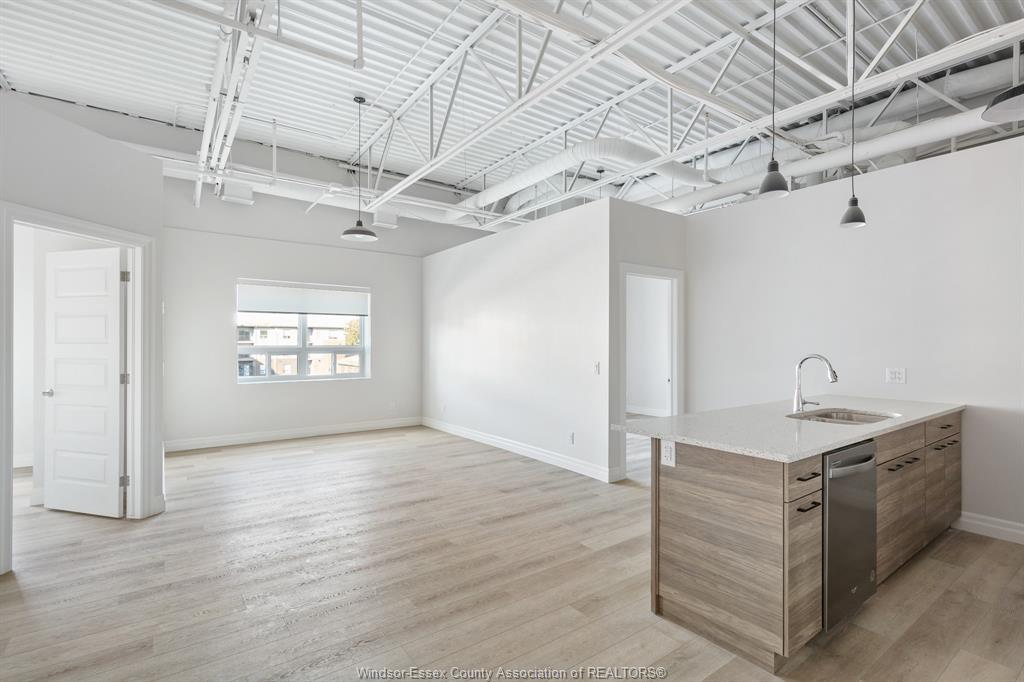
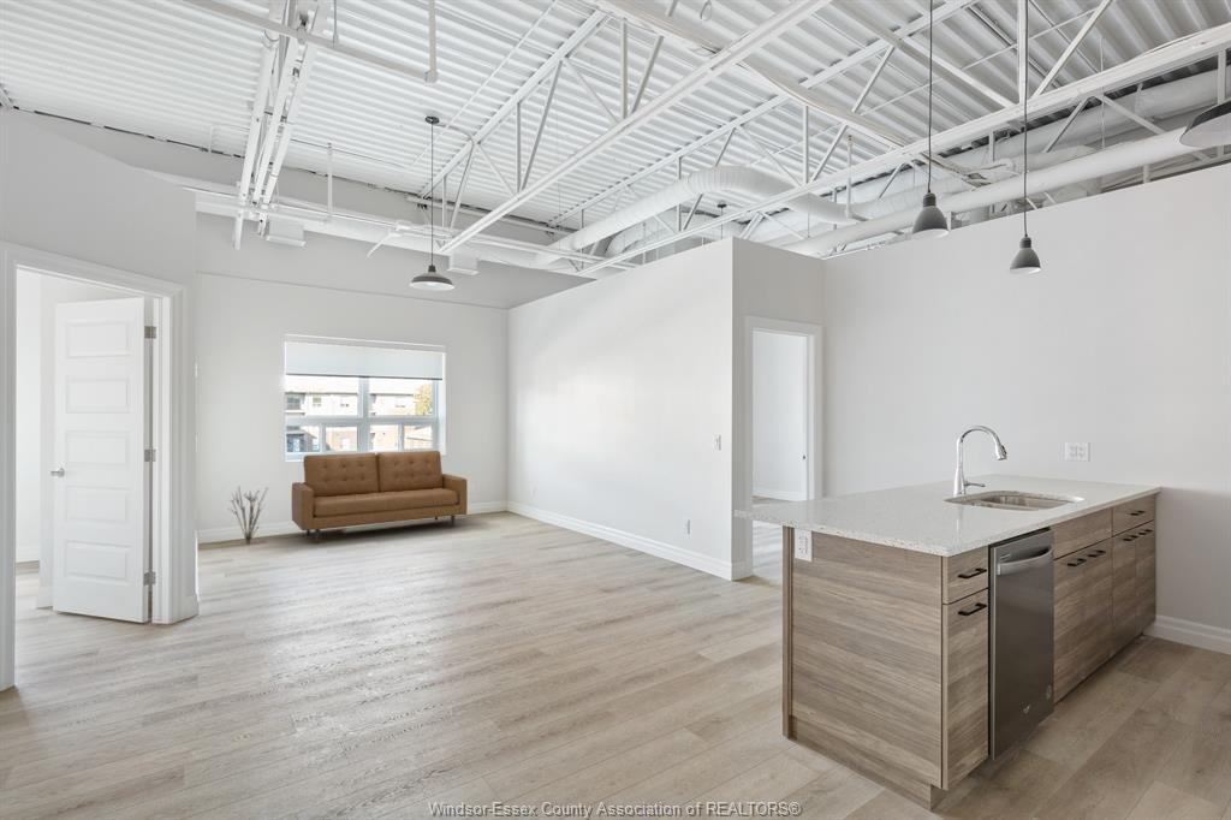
+ decorative plant (244, 515)
+ sofa (381, 492)
